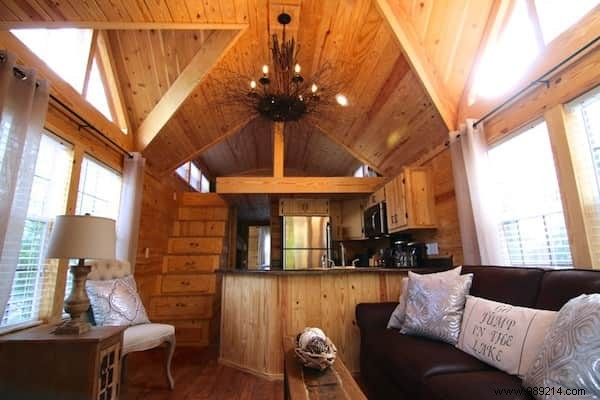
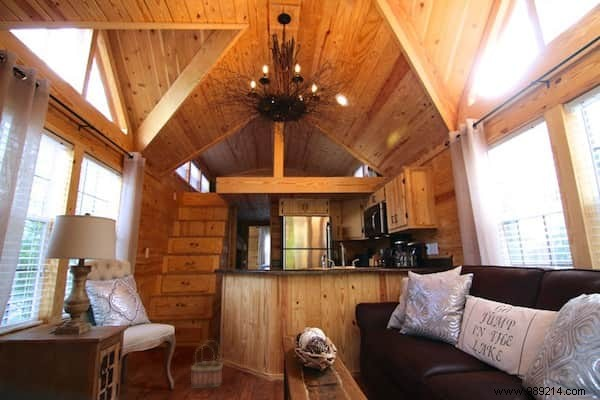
+ basket (207, 362)
